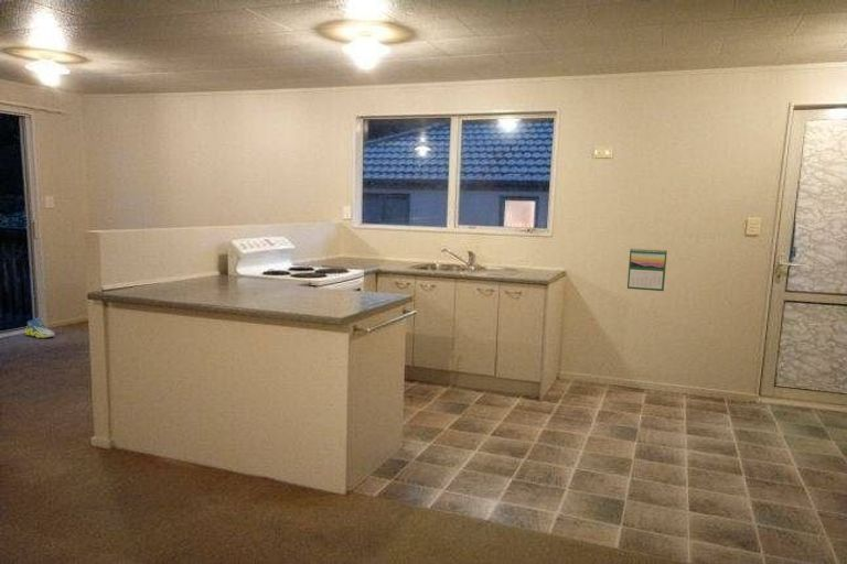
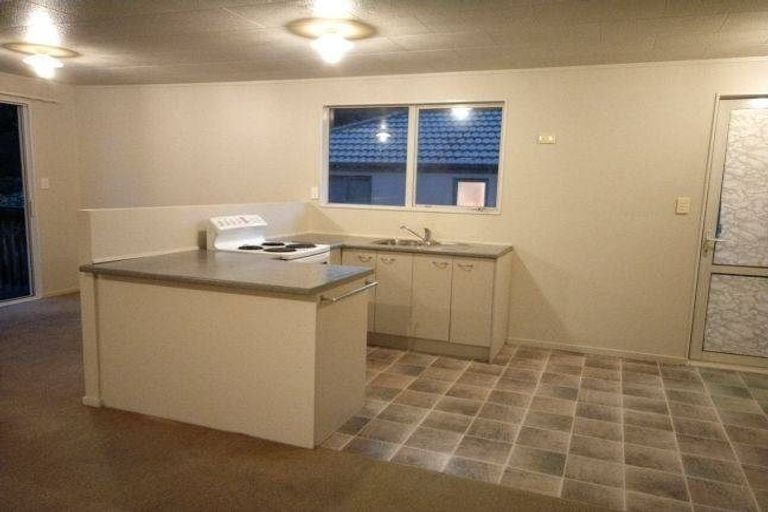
- sneaker (39, 327)
- calendar (646, 269)
